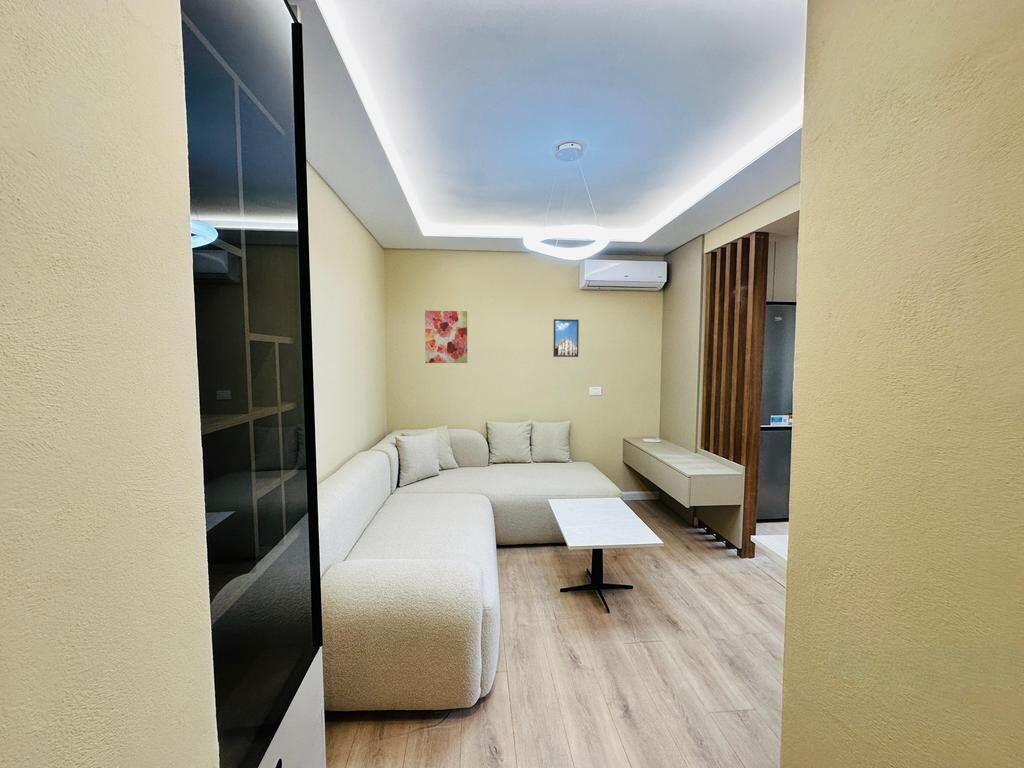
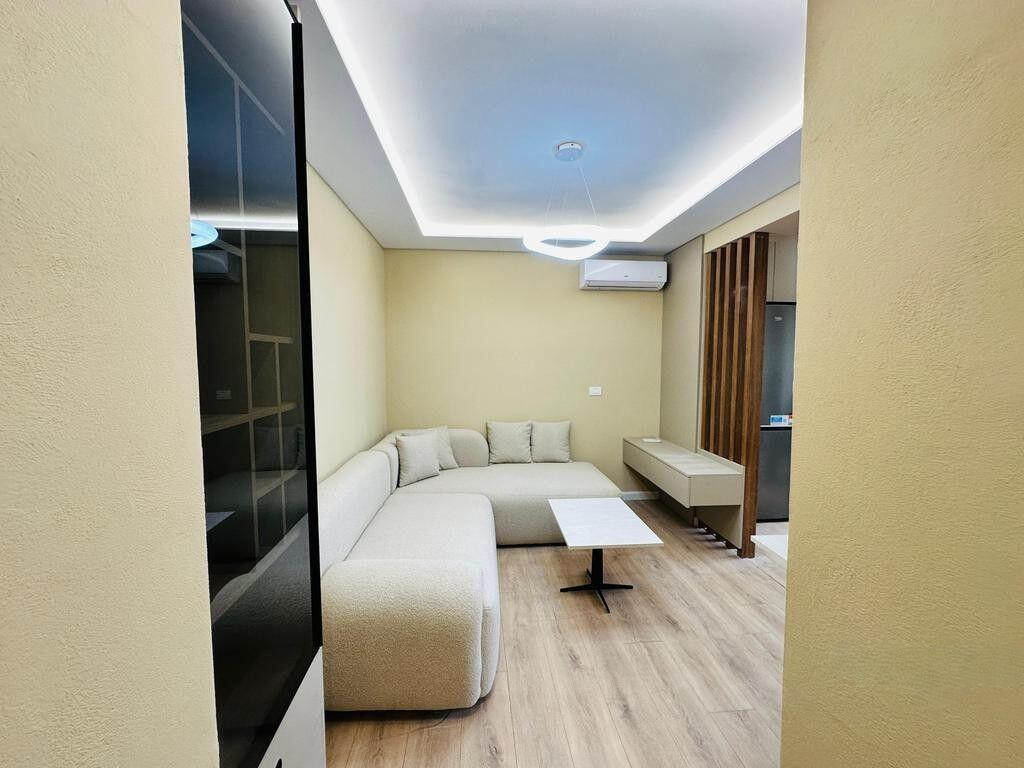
- wall art (446, 337)
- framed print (566, 338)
